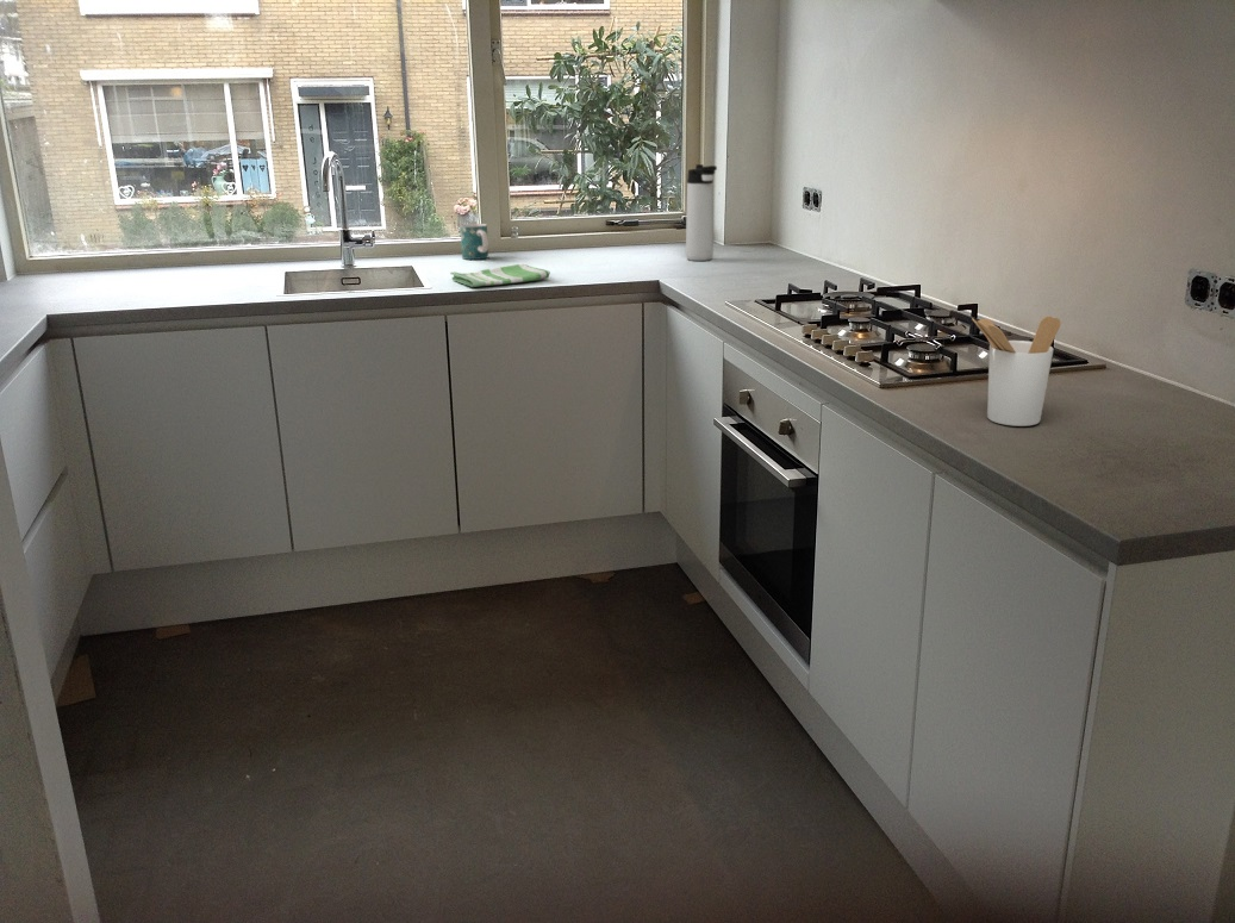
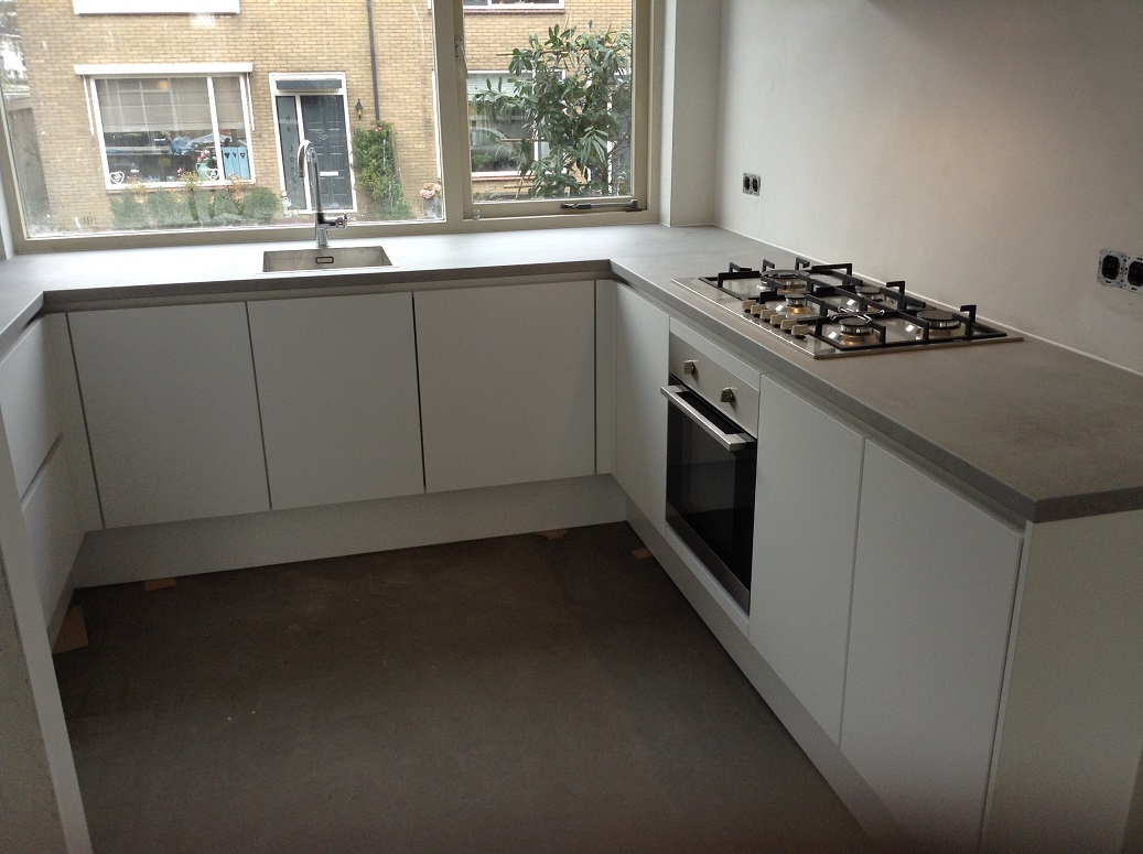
- mug (476, 242)
- thermos bottle (701, 212)
- utensil holder (1008, 367)
- dish towel (500, 275)
